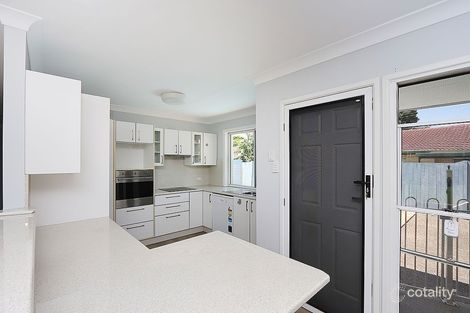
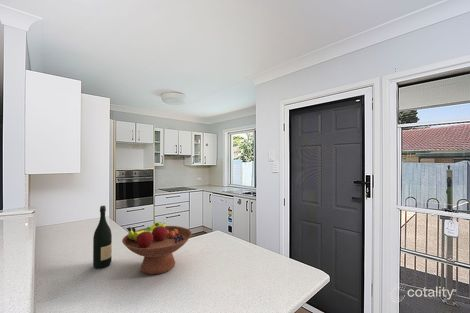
+ wine bottle (102, 235)
+ fruit bowl (158, 245)
